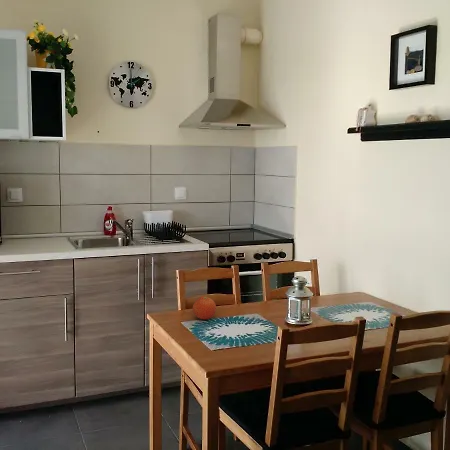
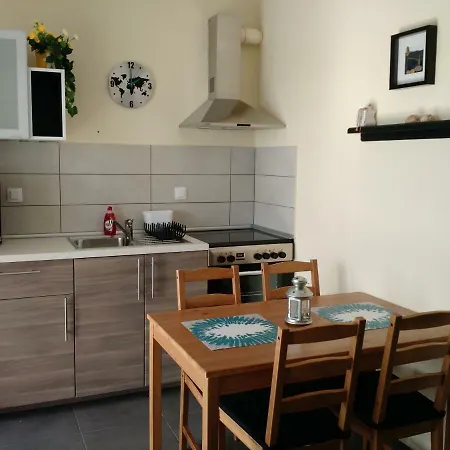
- fruit (204, 307)
